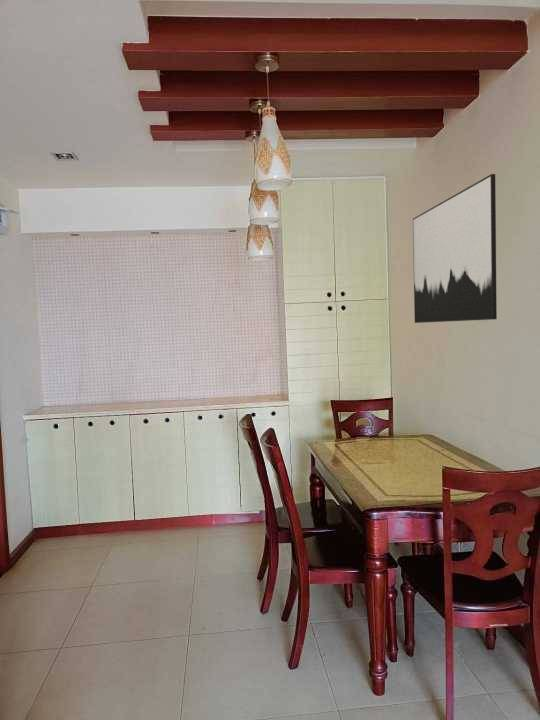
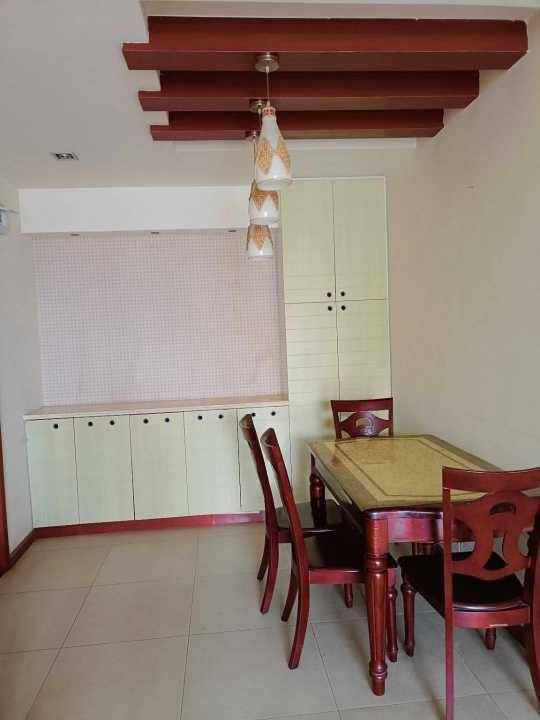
- wall art (448, 261)
